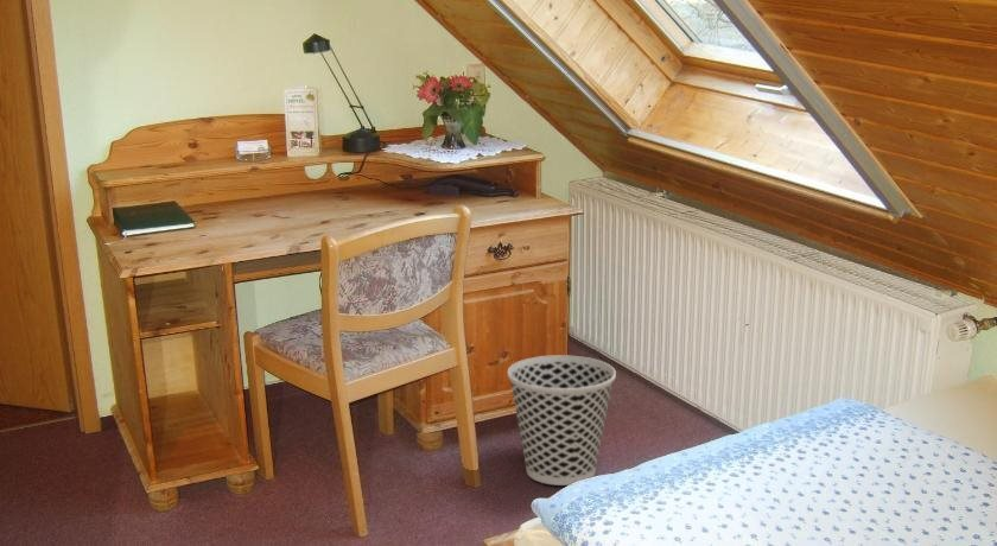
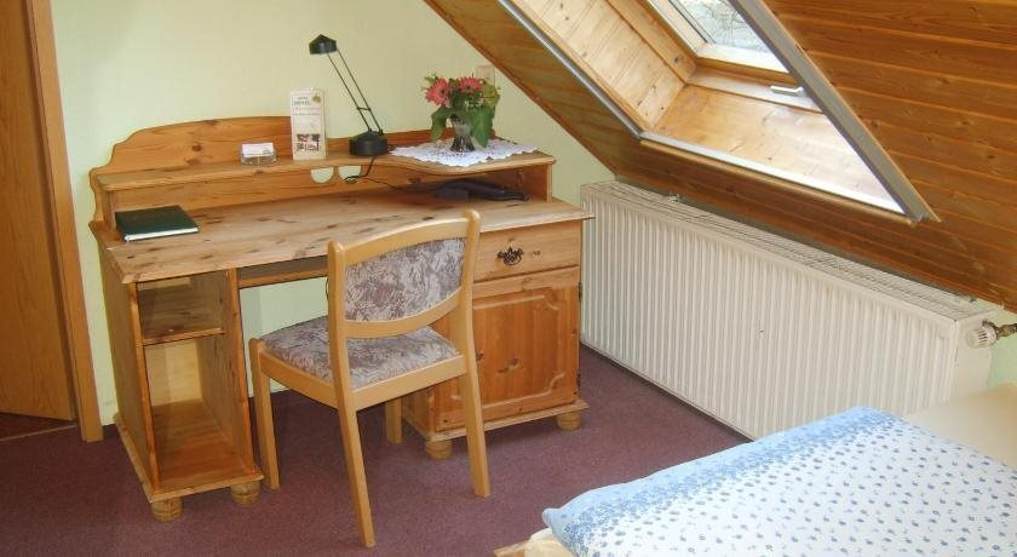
- wastebasket (560, 421)
